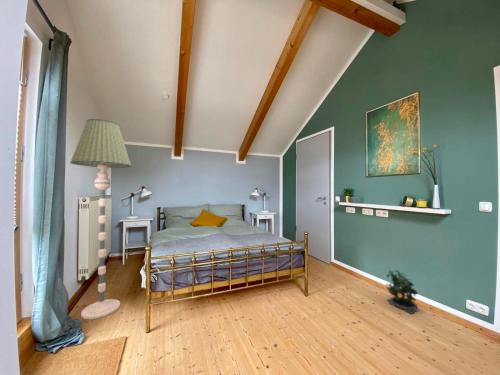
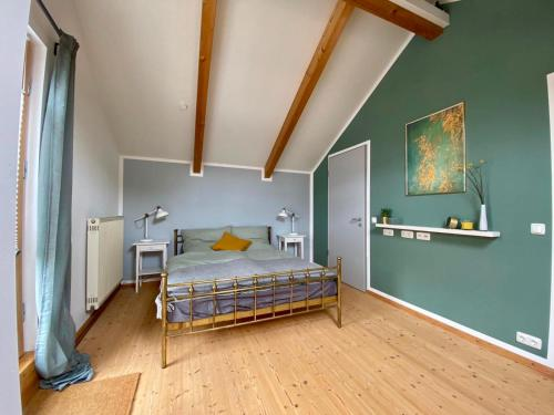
- floor lamp (102, 215)
- potted plant (401, 287)
